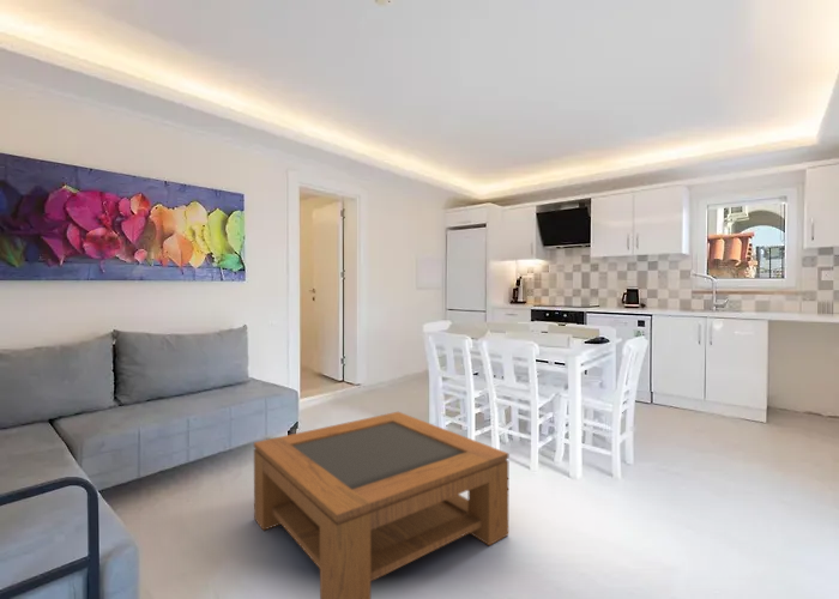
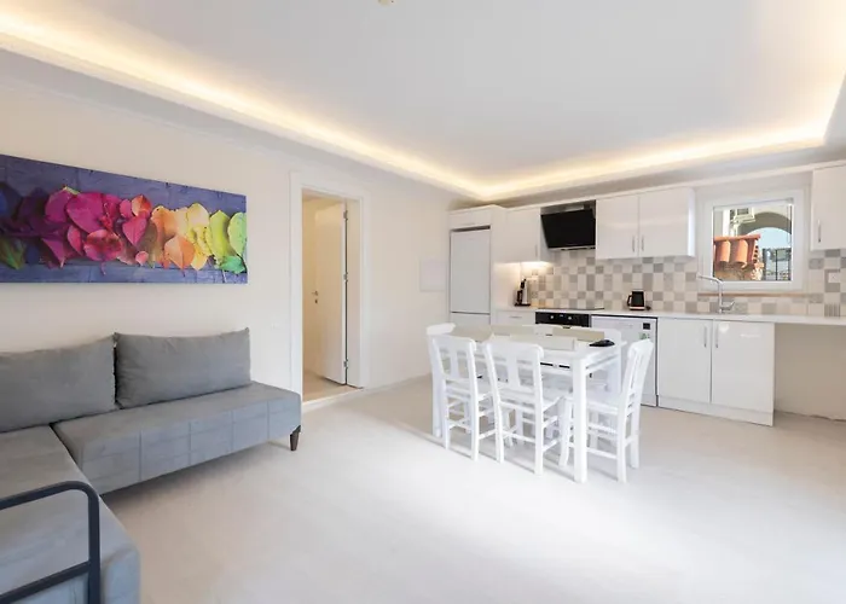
- coffee table (376, 486)
